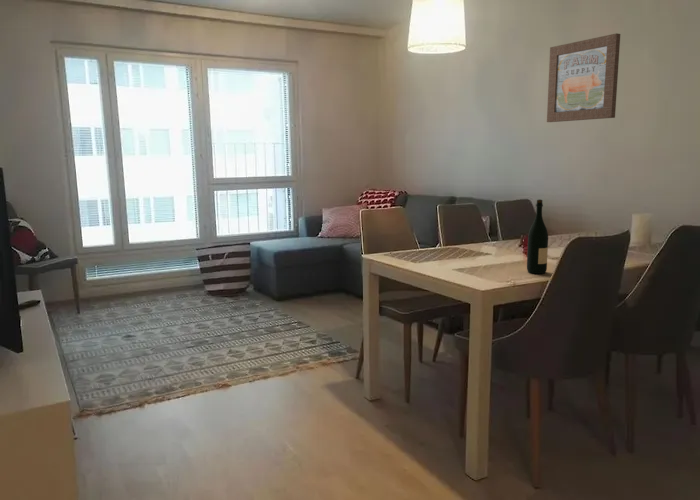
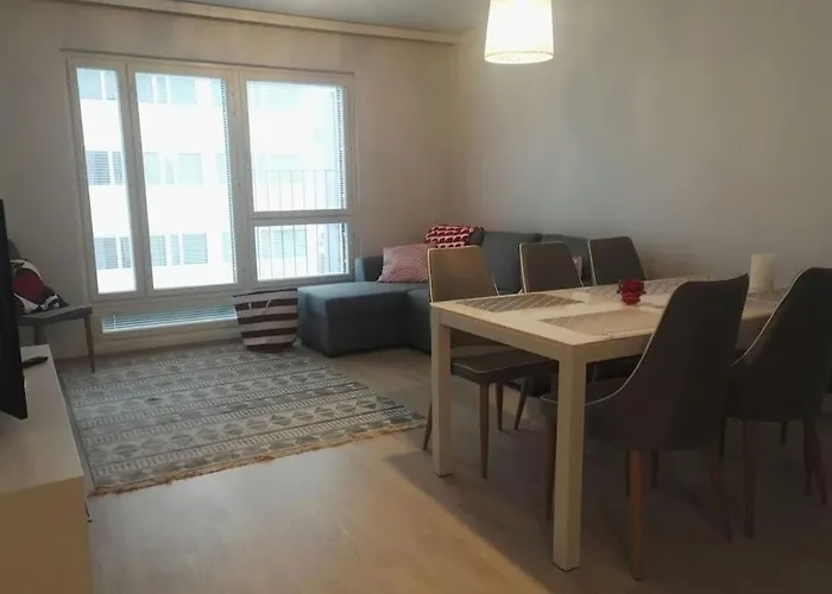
- wall art (581, 81)
- wine bottle (538, 236)
